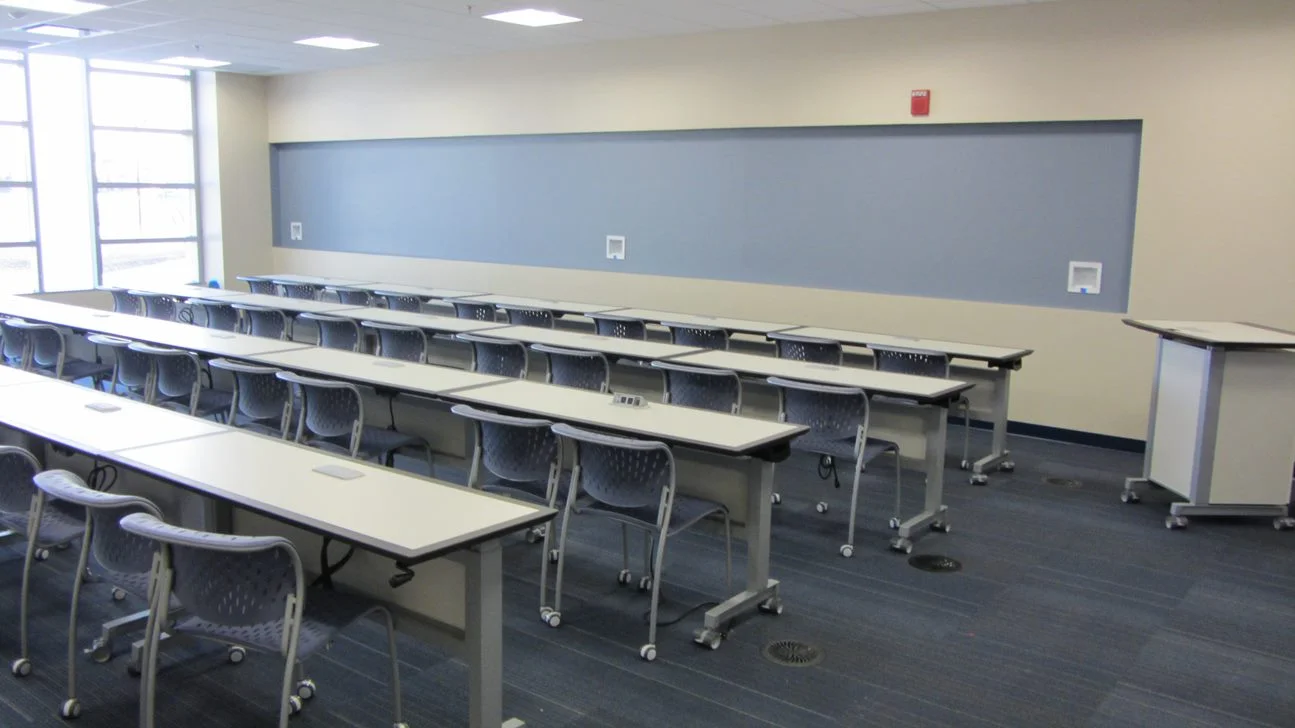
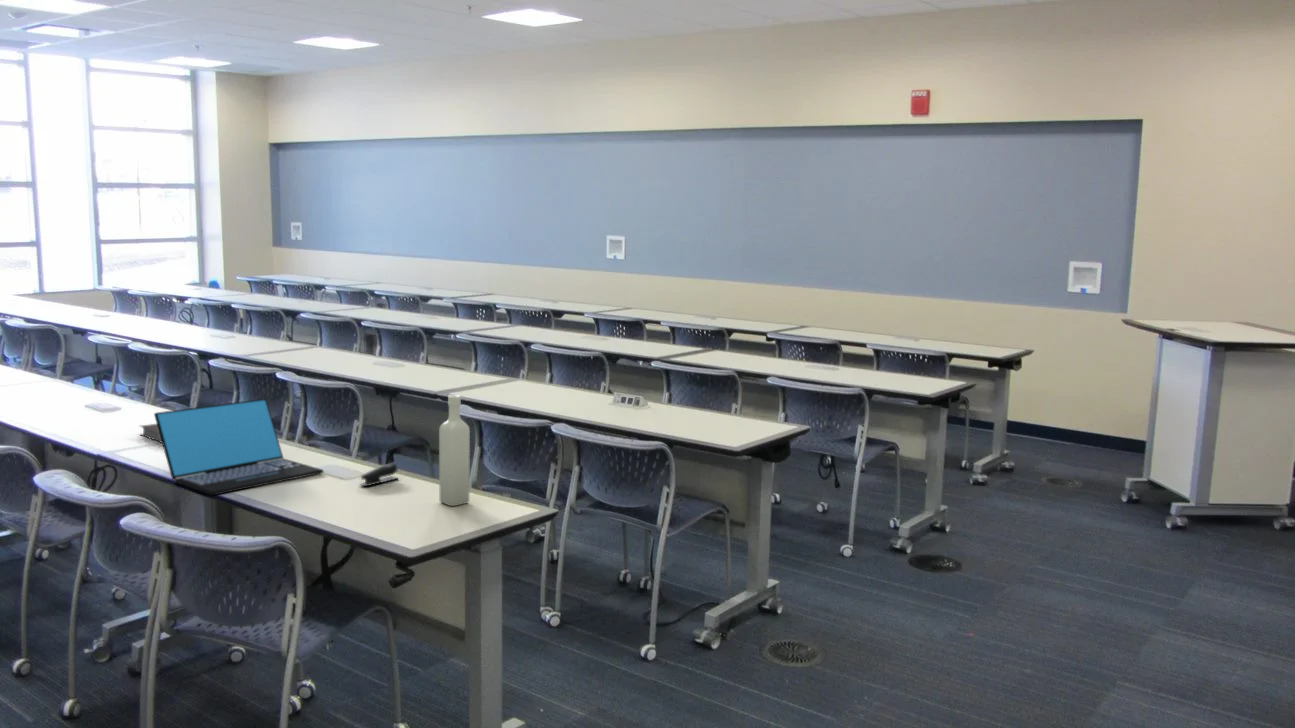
+ laptop (240, 443)
+ notebook (160, 438)
+ bottle (454, 449)
+ stapler (379, 474)
